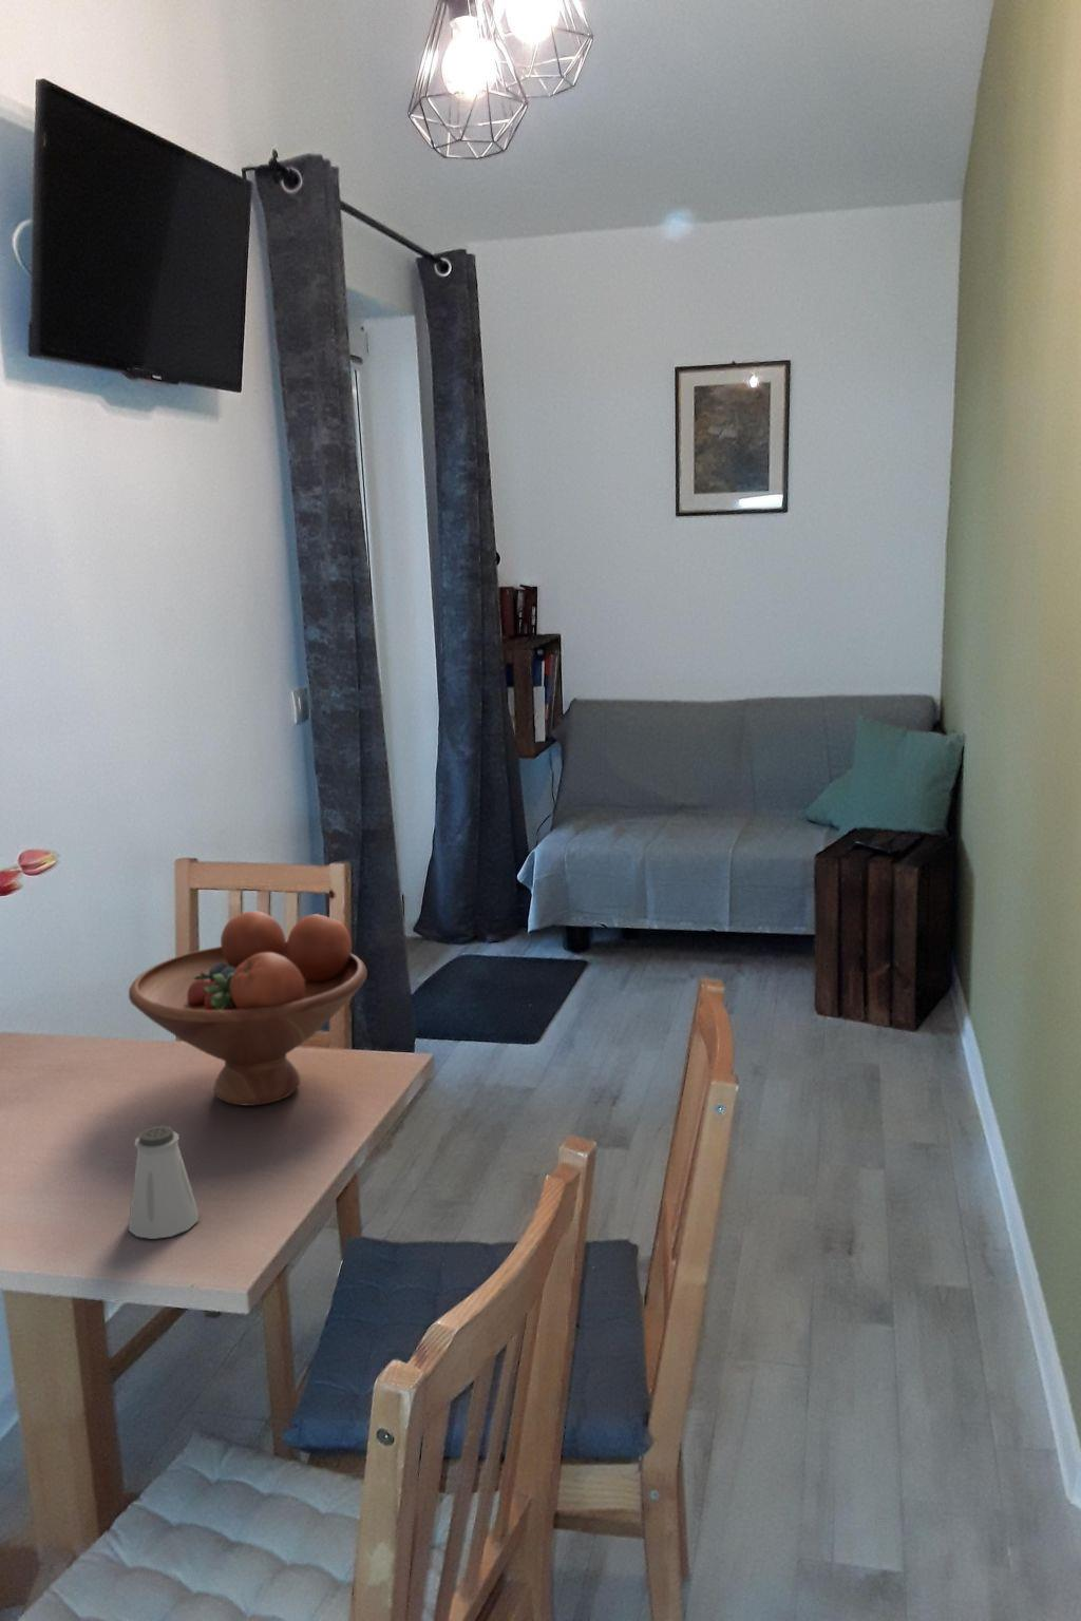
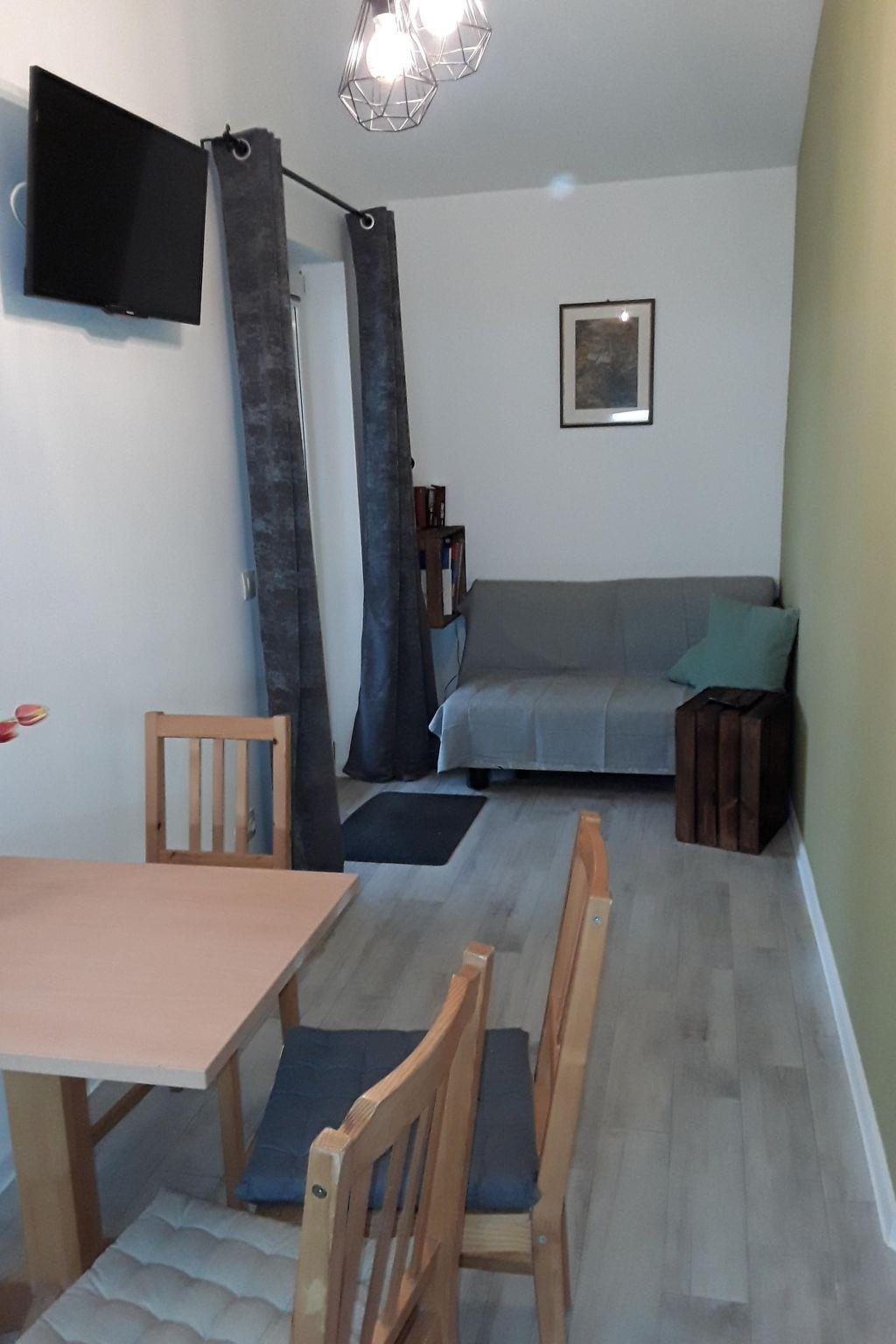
- fruit bowl (251, 1010)
- saltshaker (159, 1177)
